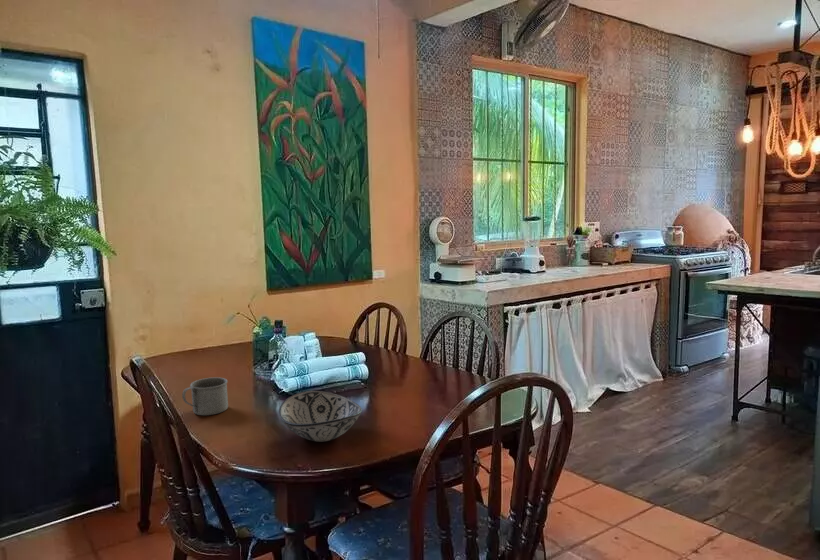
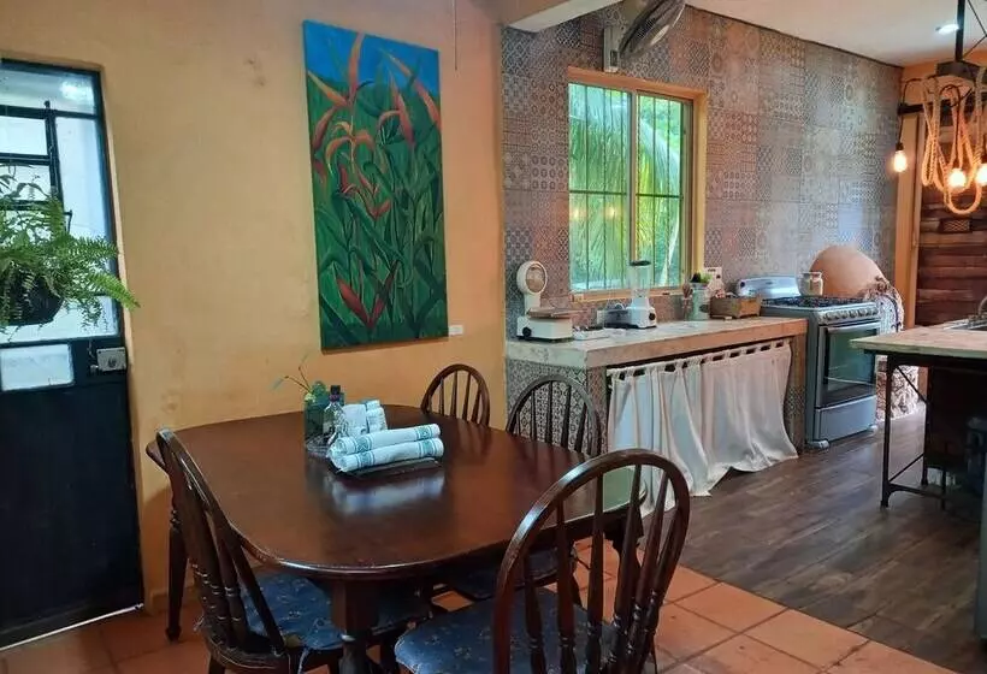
- decorative bowl (320, 419)
- mug (207, 396)
